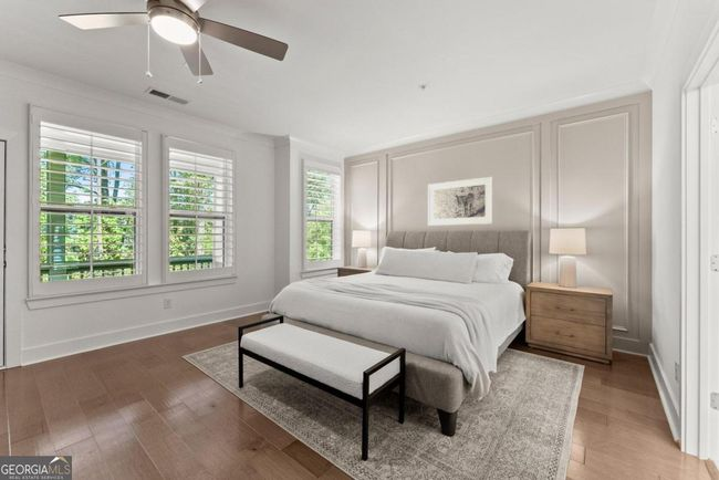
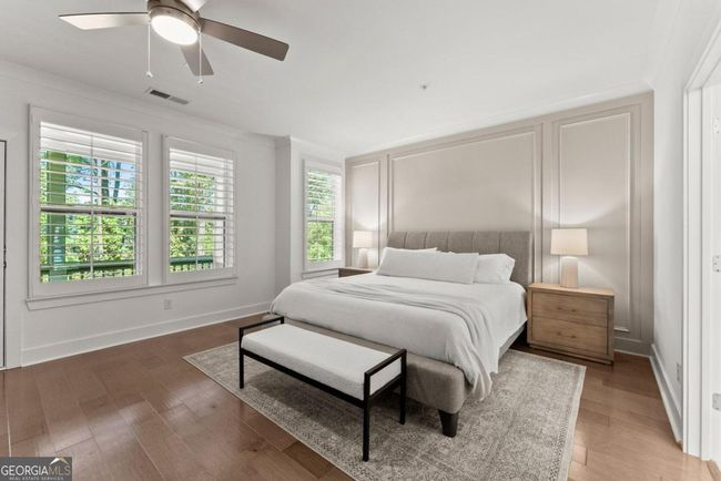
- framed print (458, 202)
